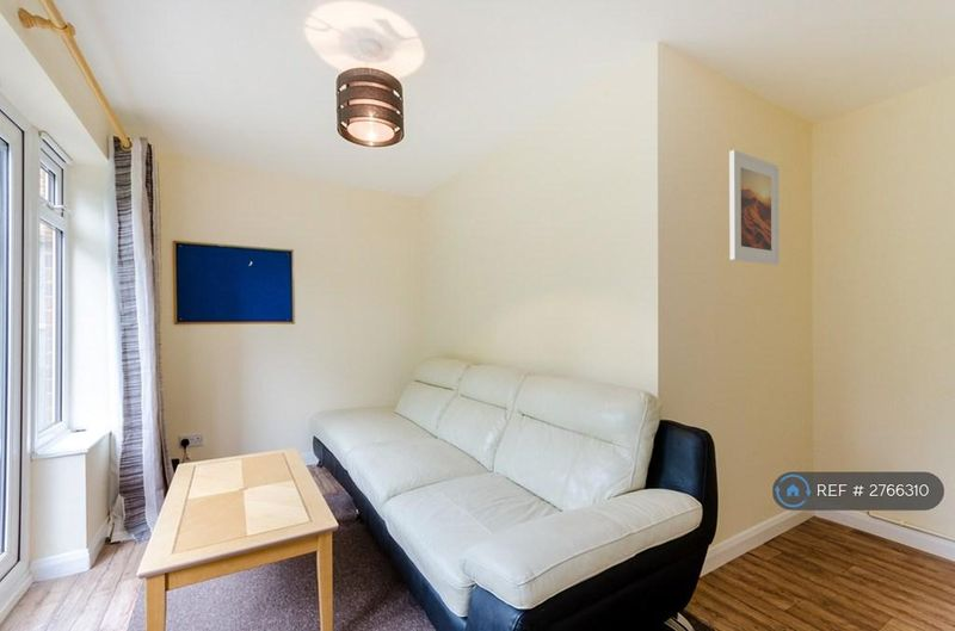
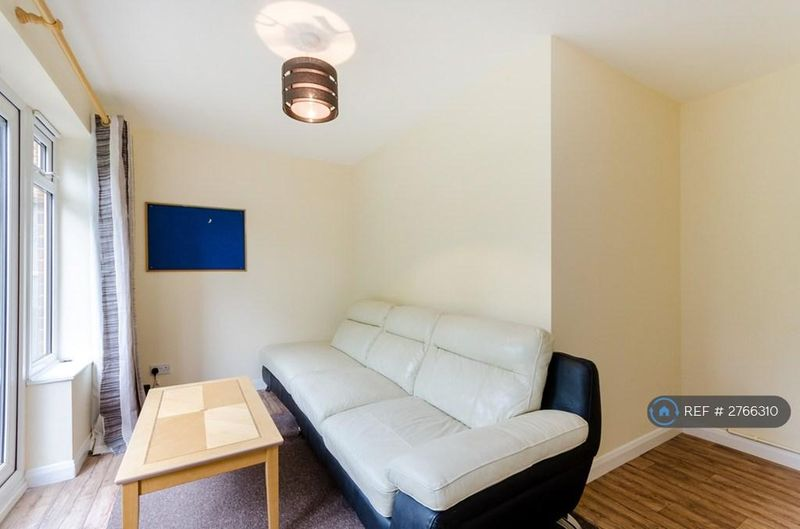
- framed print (754, 210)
